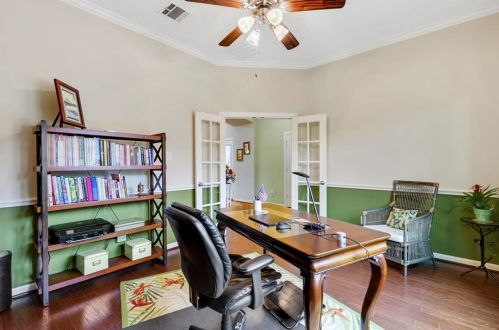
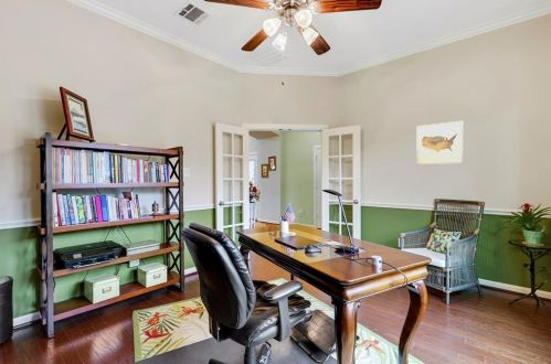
+ wall art (438, 143)
